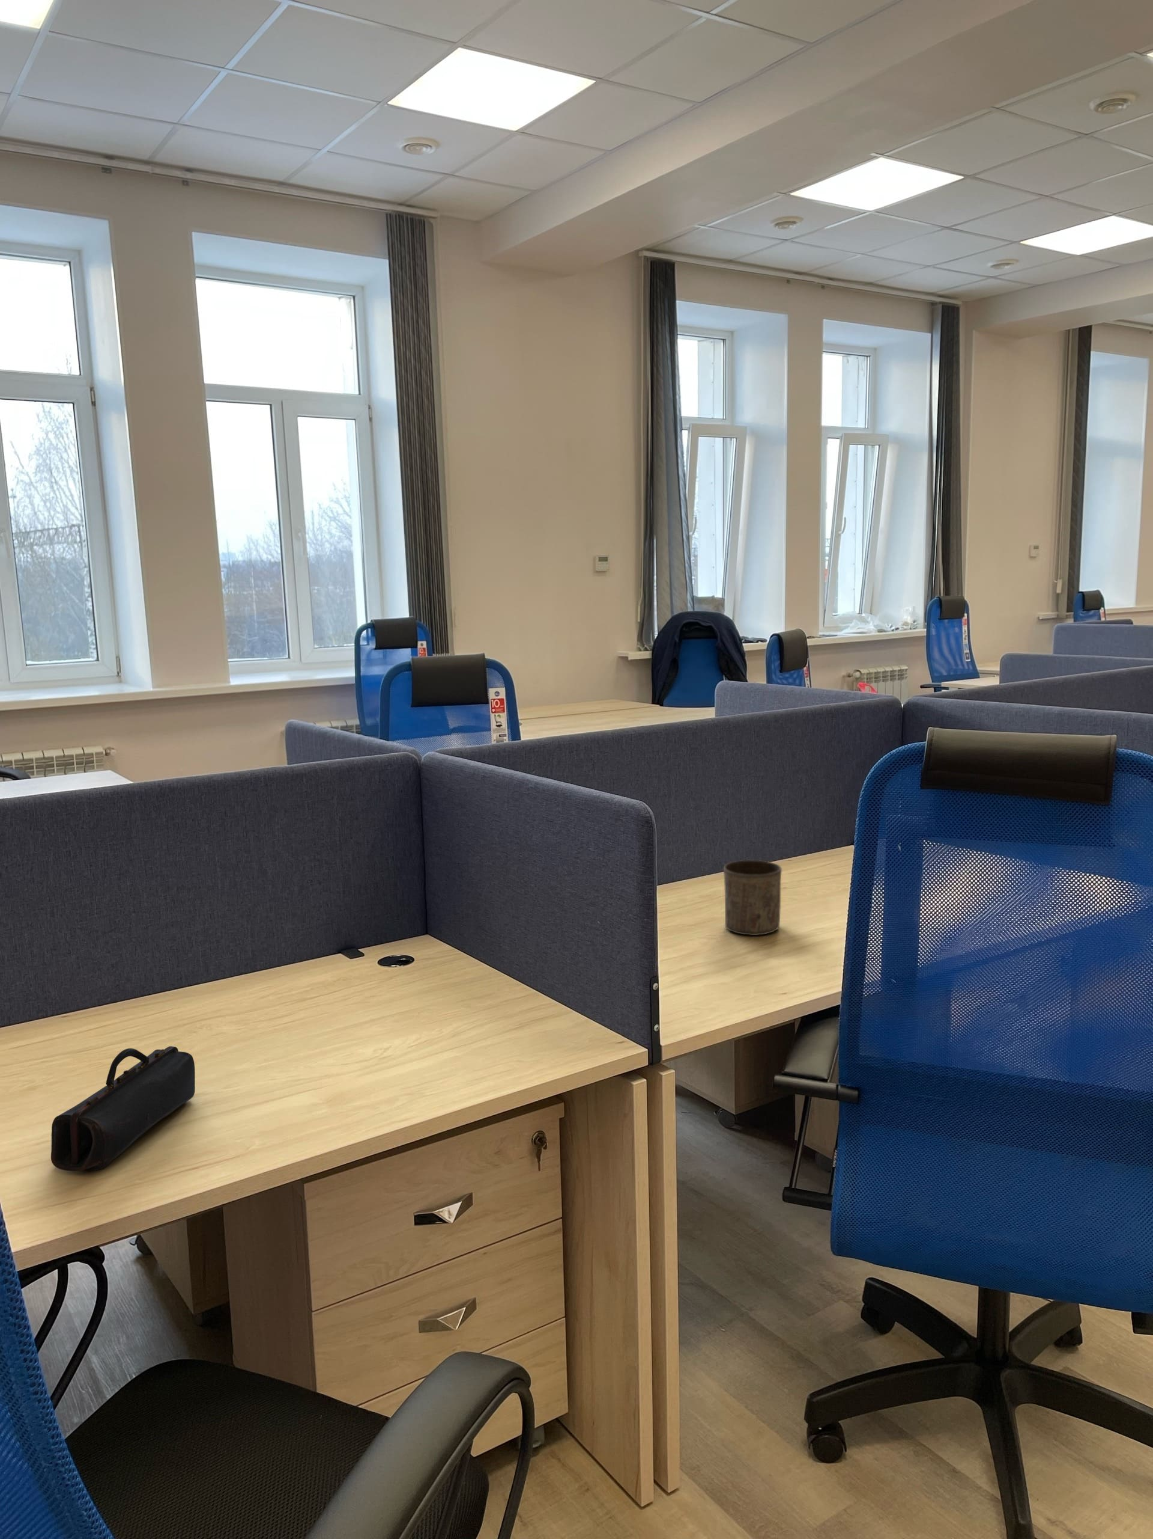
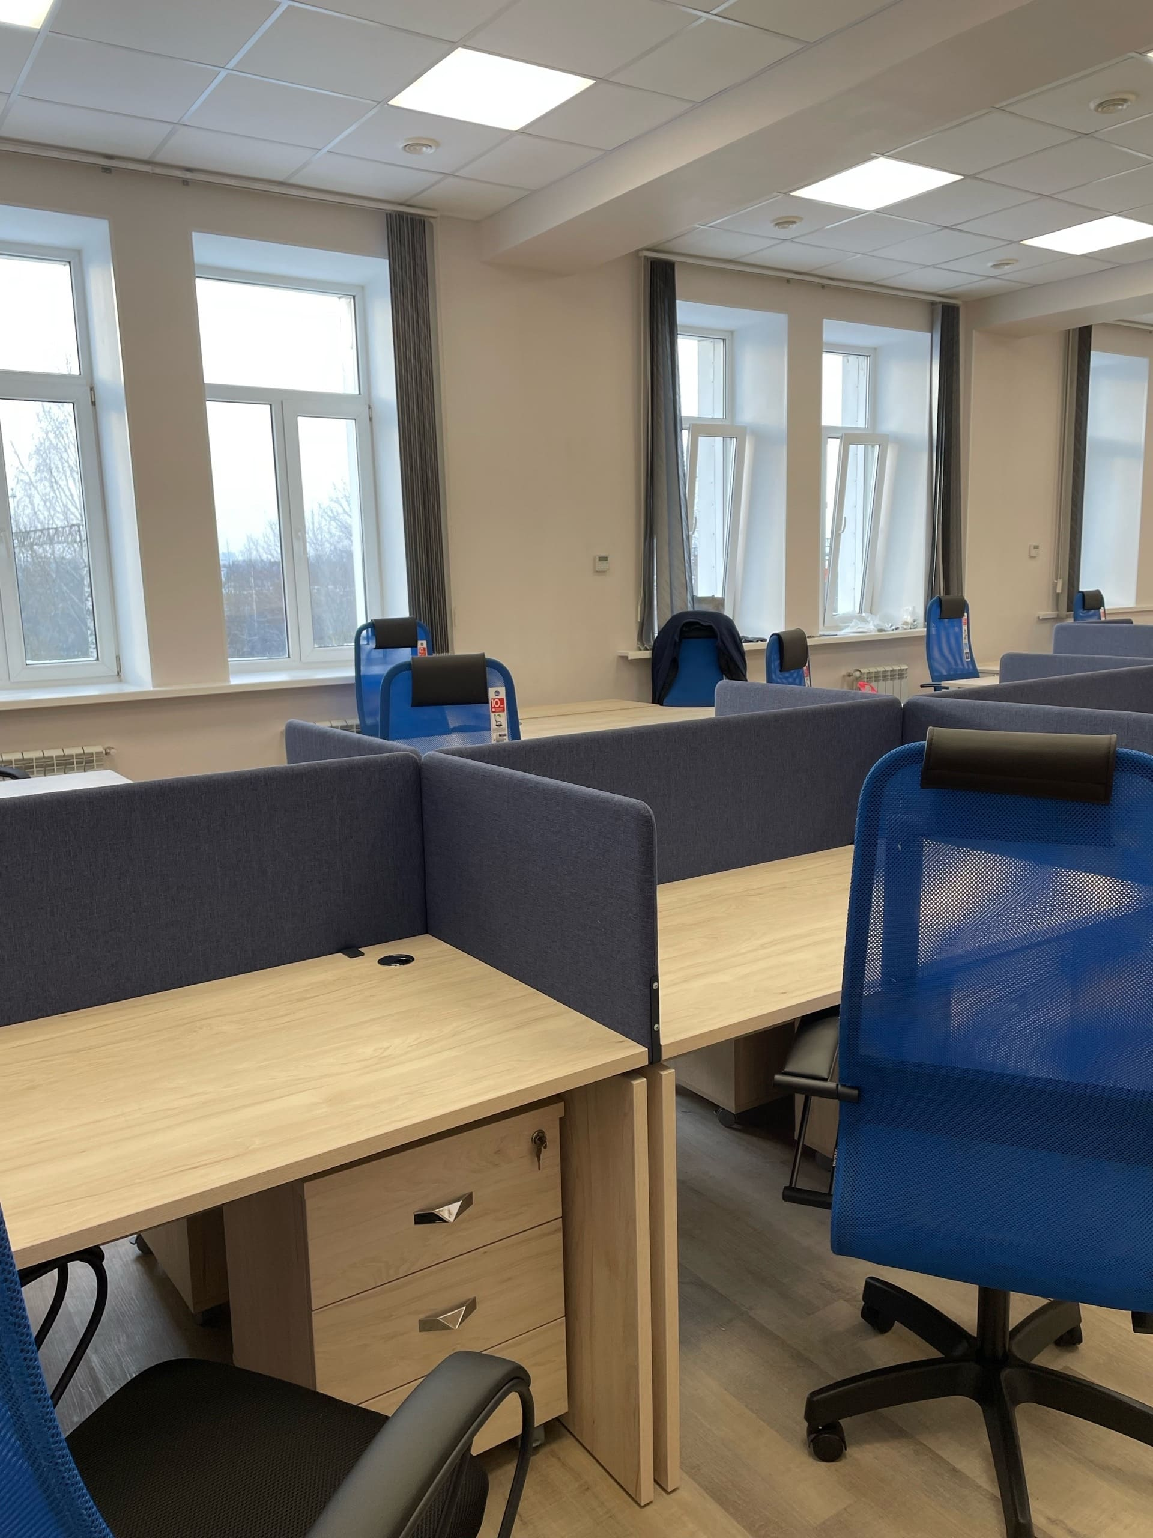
- pencil case (126, 1091)
- cup (752, 898)
